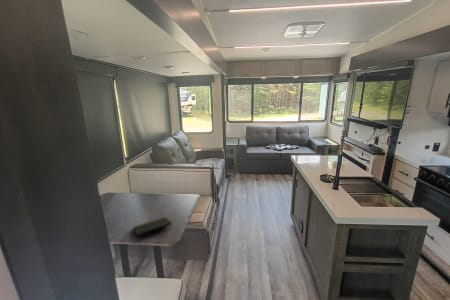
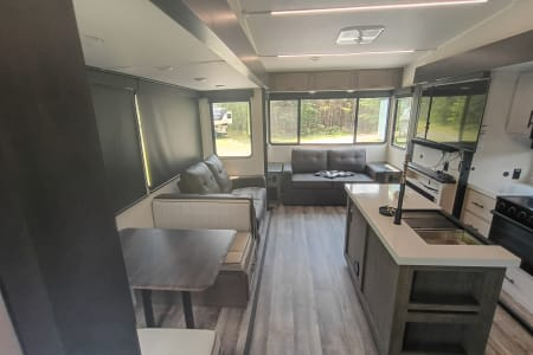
- notepad (152, 225)
